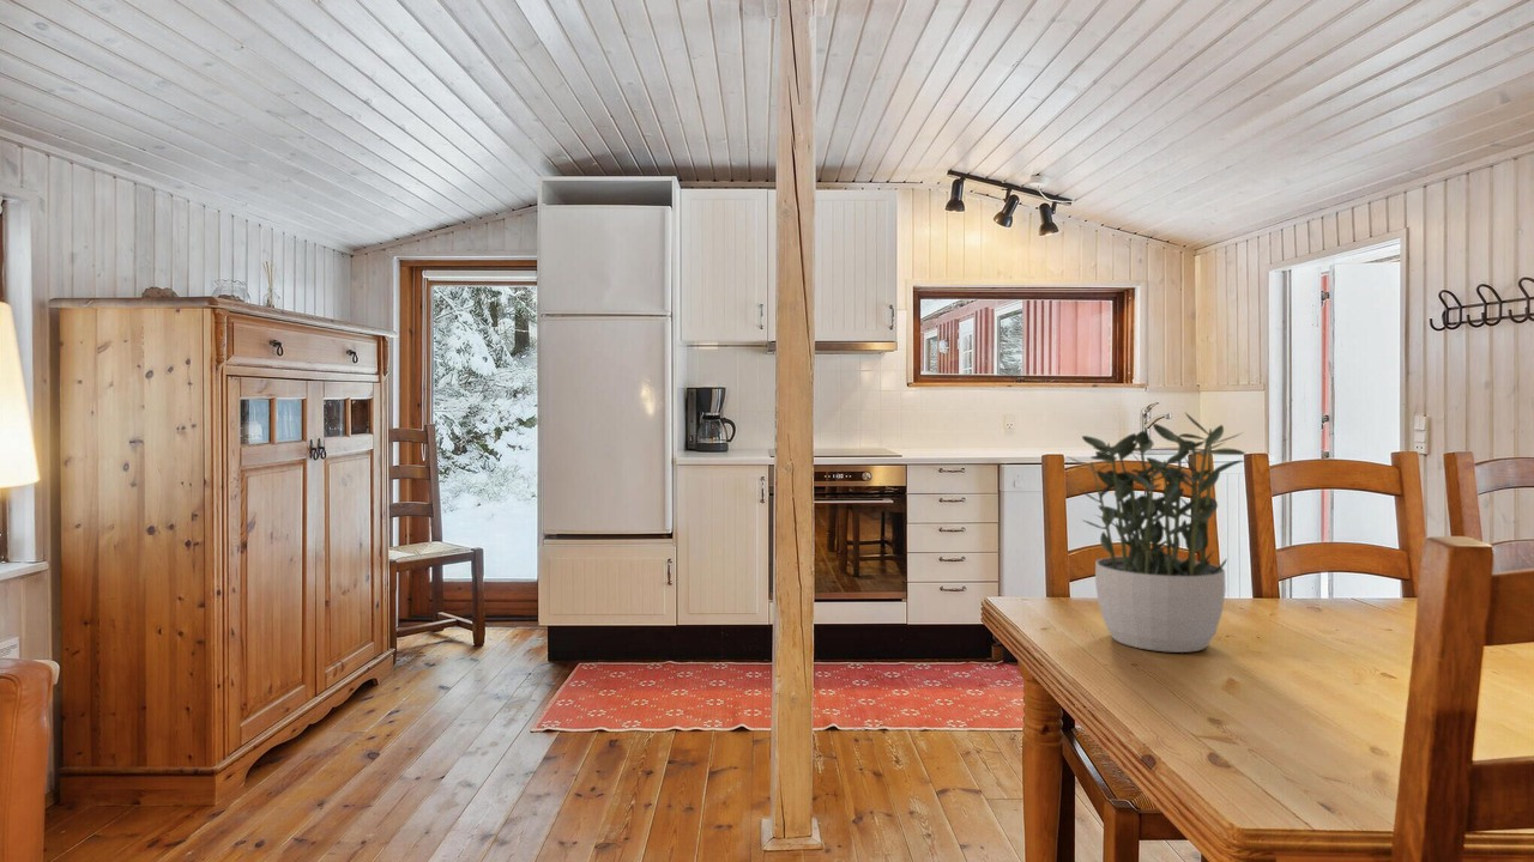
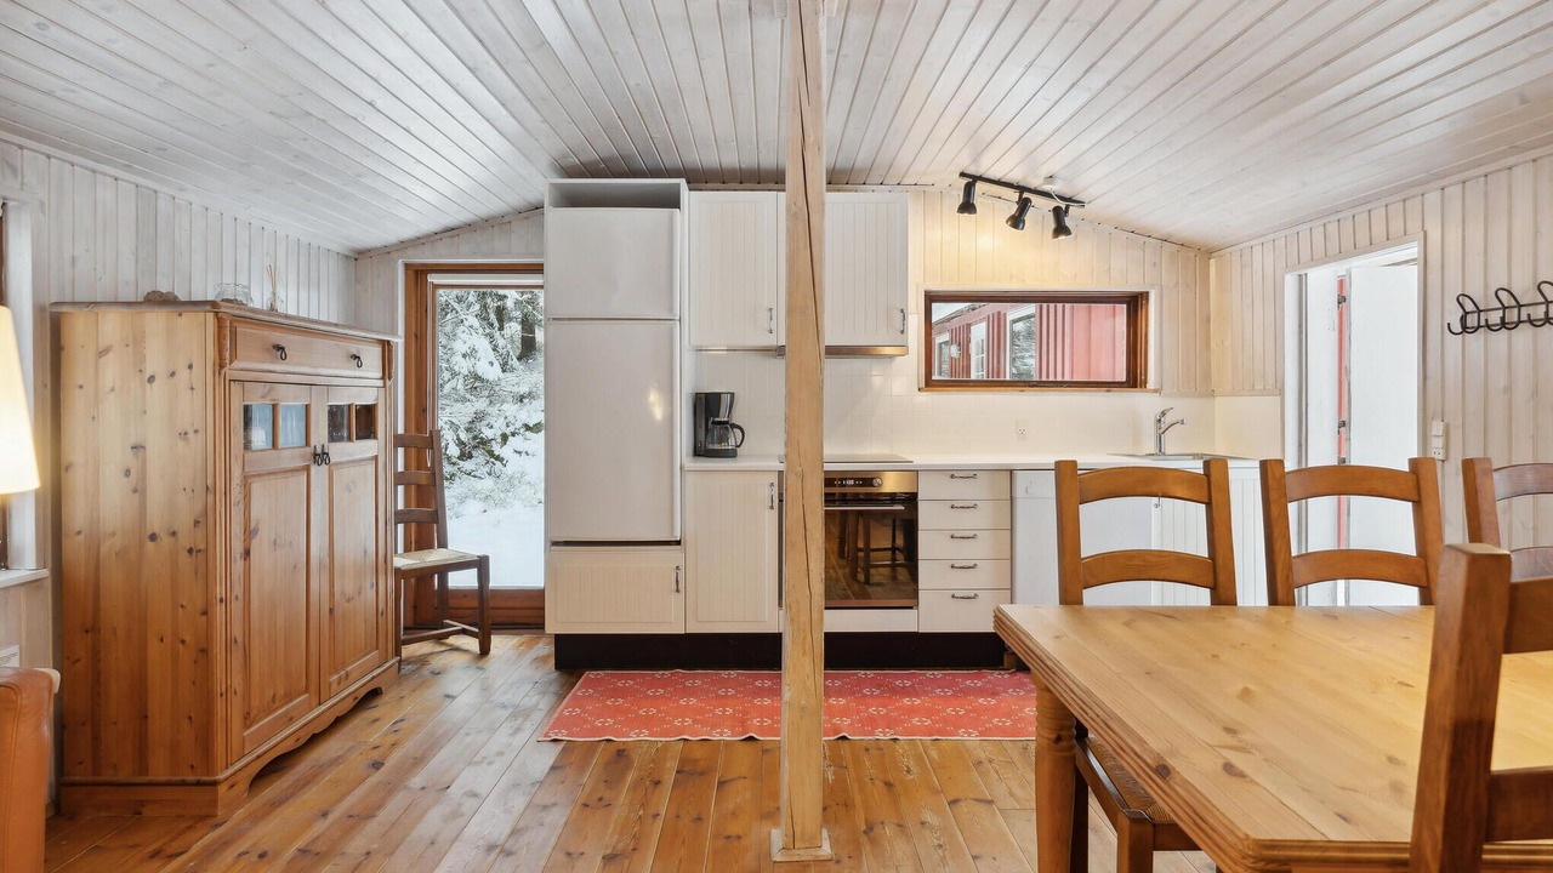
- potted plant (1158, 527)
